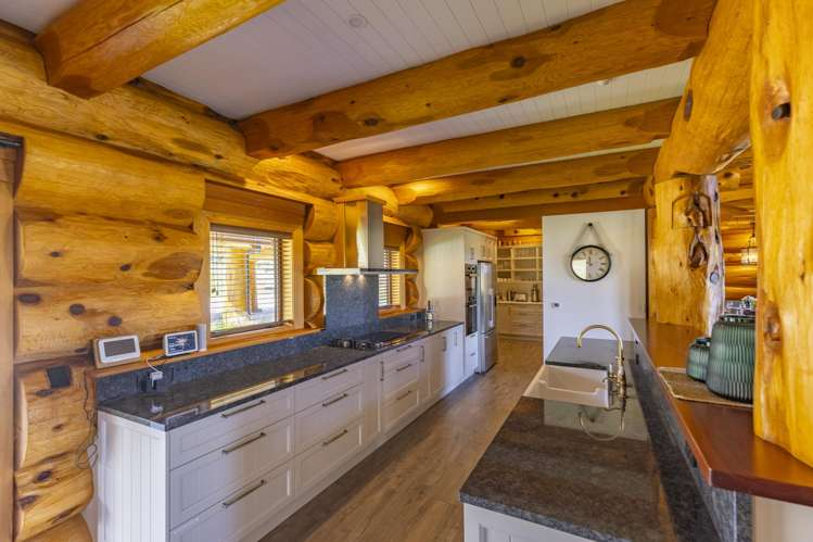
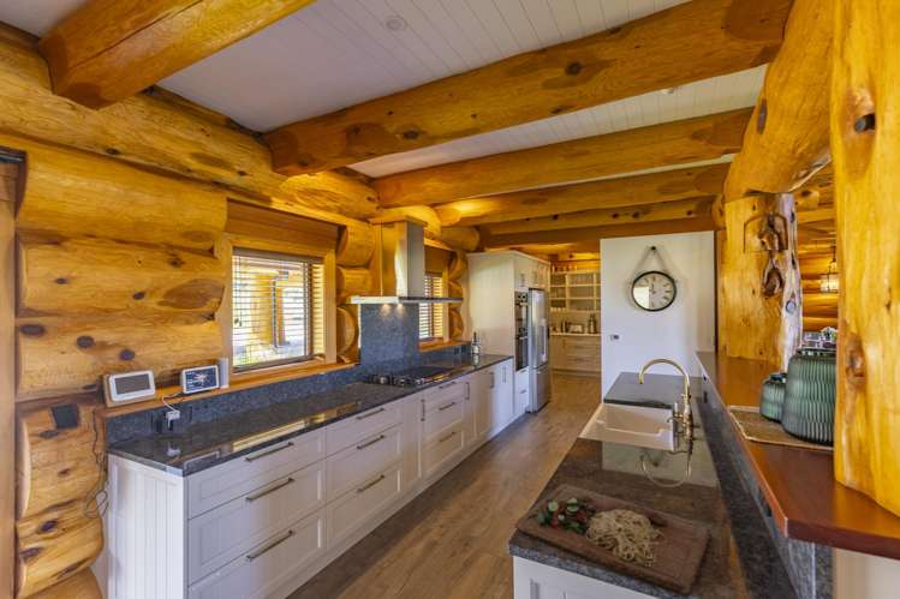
+ cutting board (610, 519)
